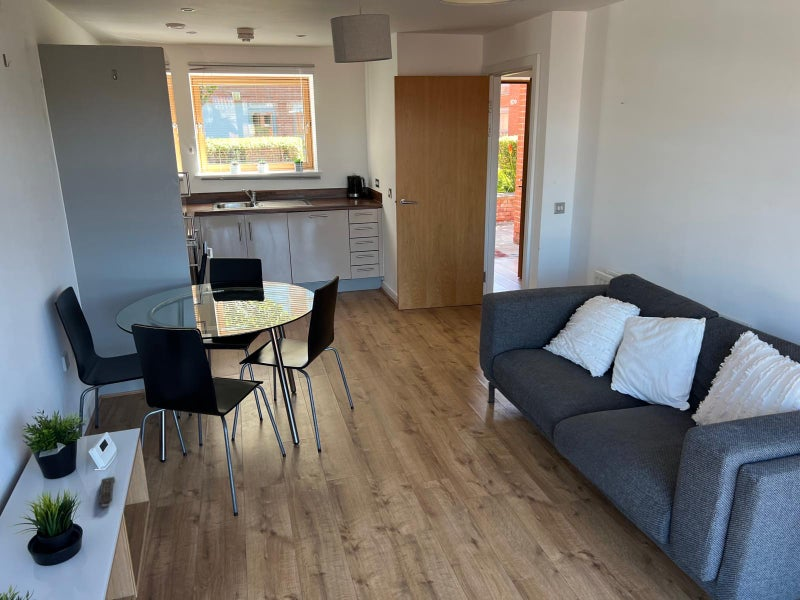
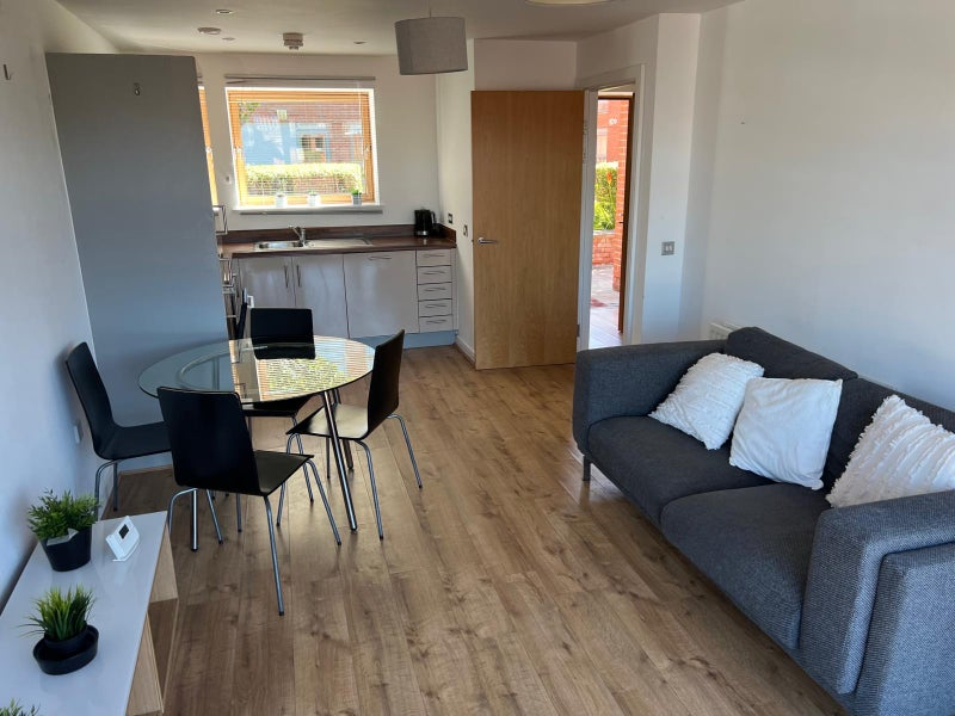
- remote control (106, 491)
